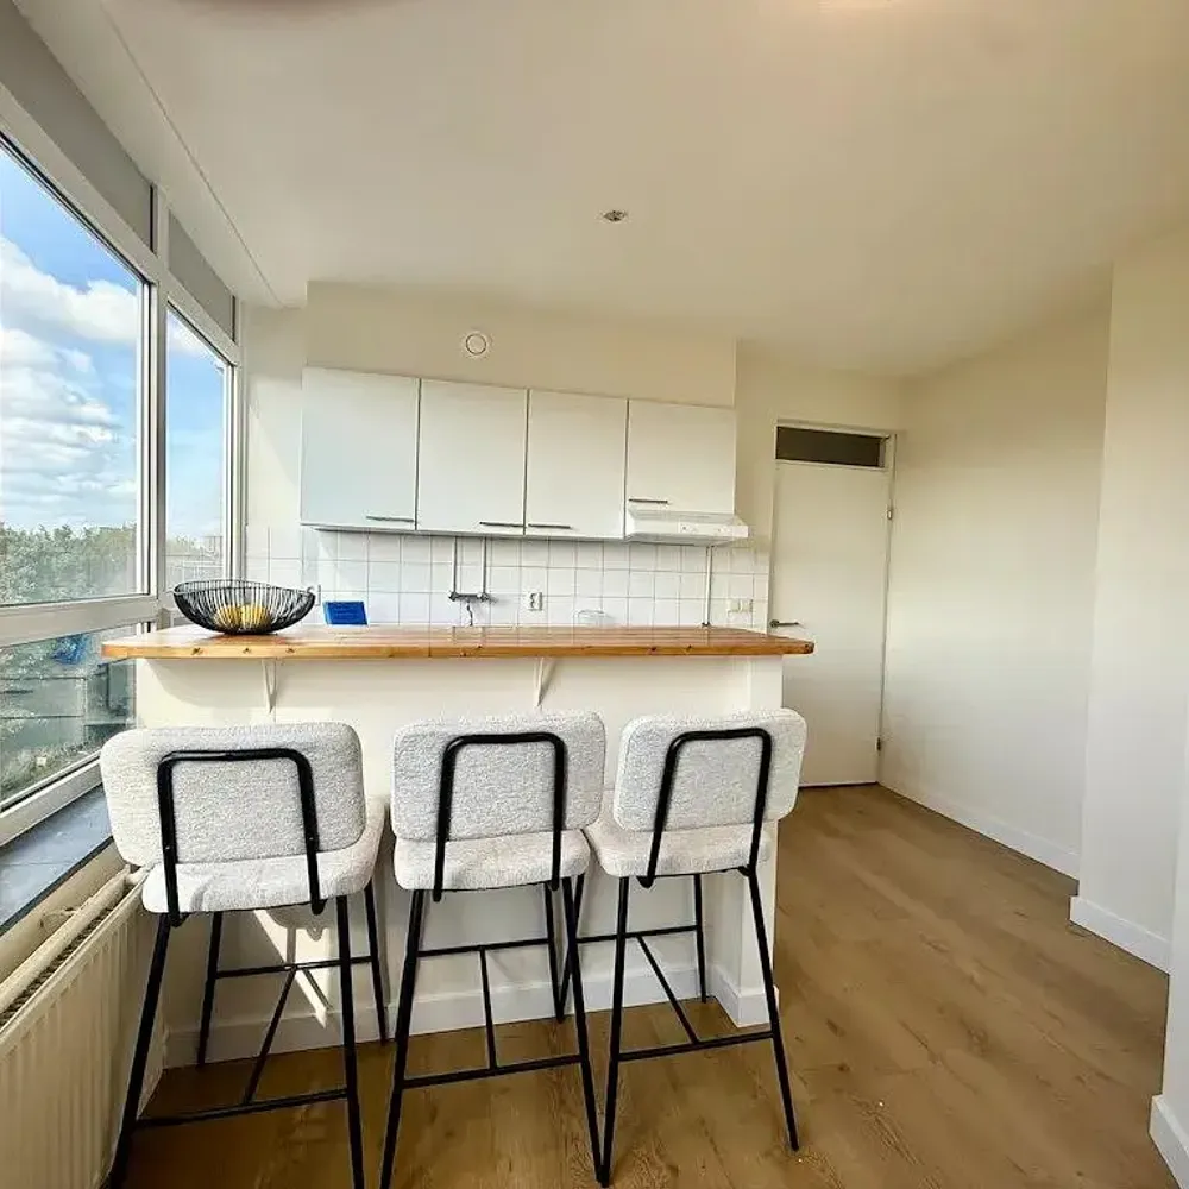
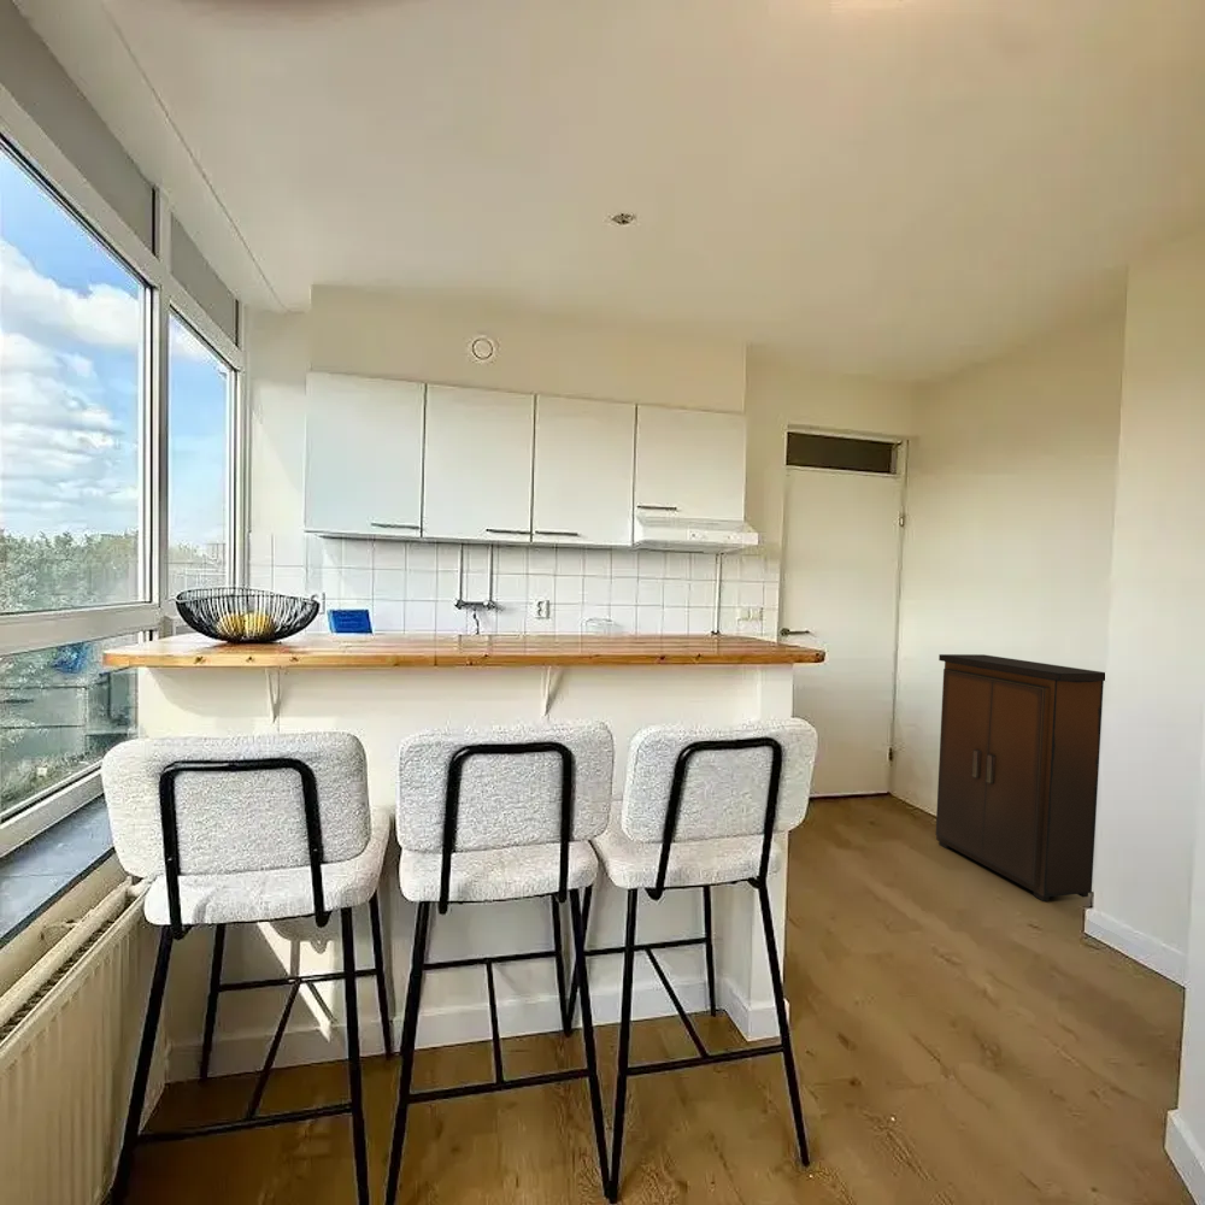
+ cabinet (1009, 765)
